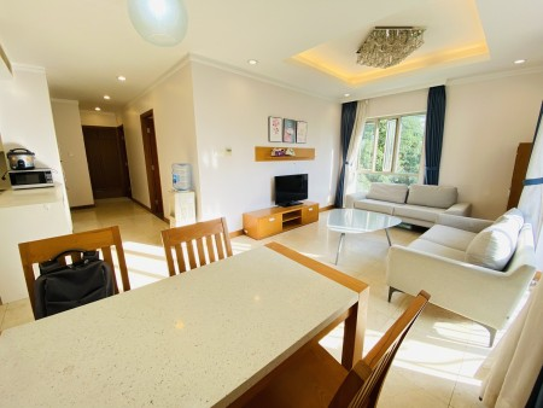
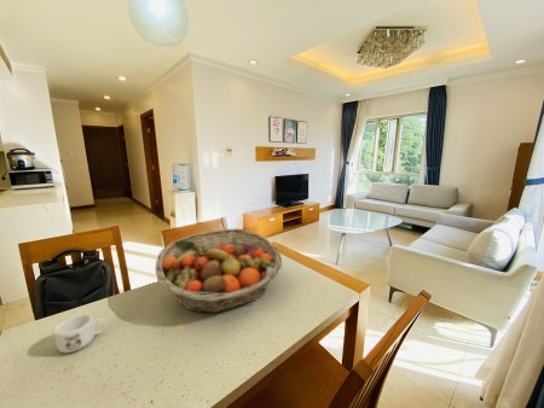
+ mug (81, 331)
+ fruit basket (222, 266)
